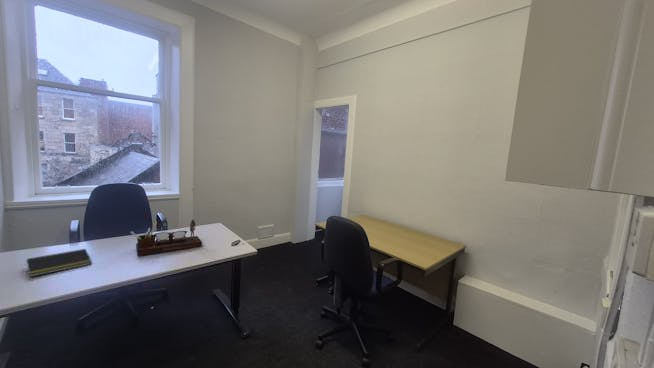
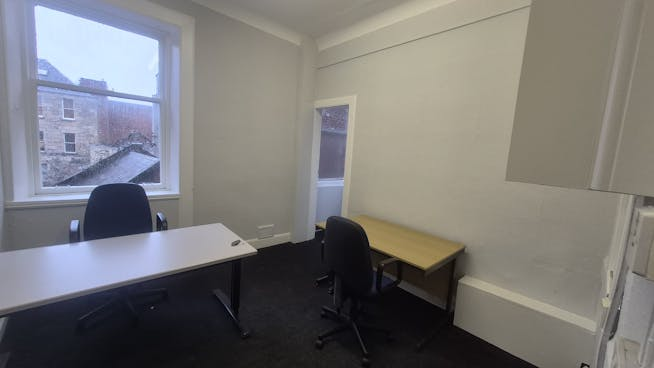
- notepad (60, 261)
- desk organizer (167, 234)
